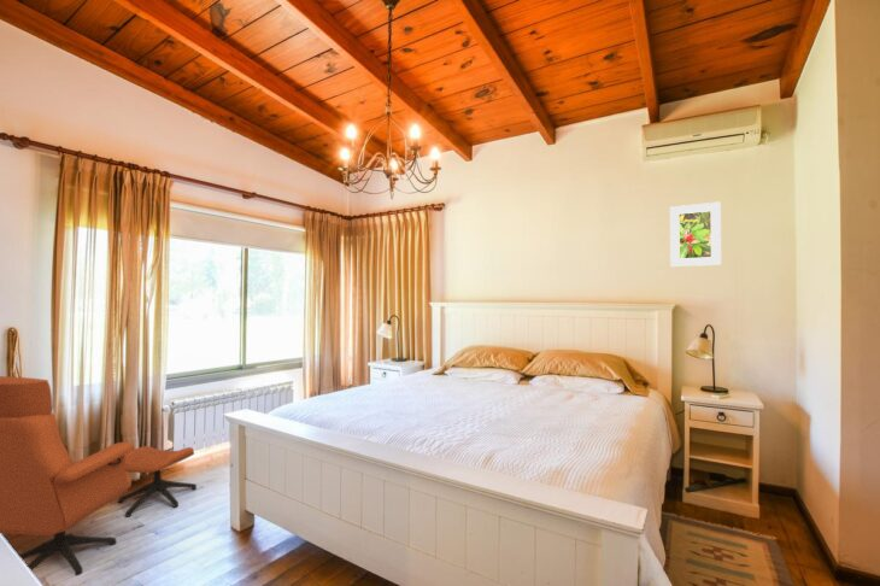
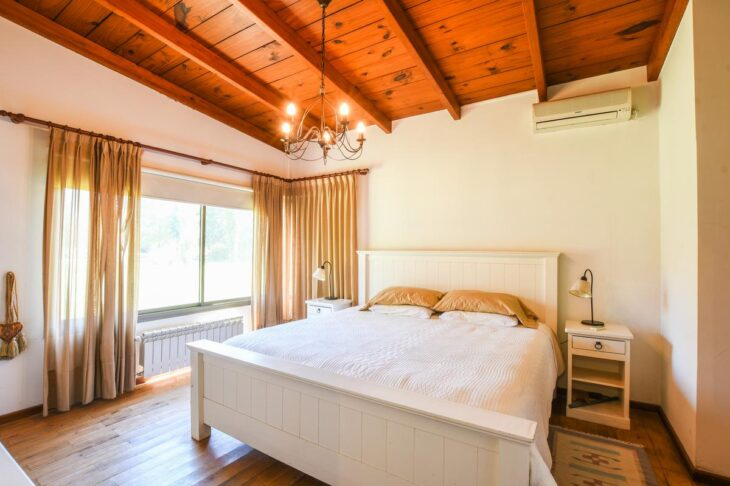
- armchair (106, 447)
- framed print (694, 235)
